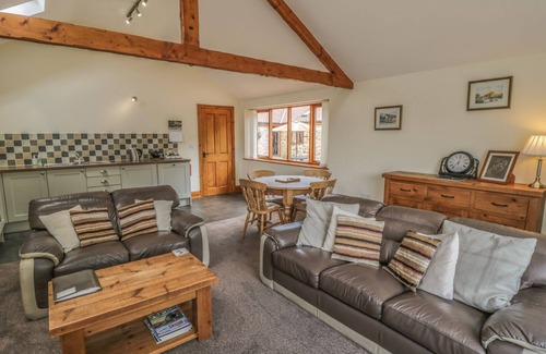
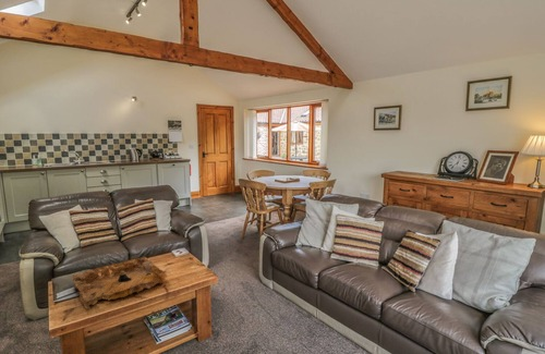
+ decorative tray (120, 279)
